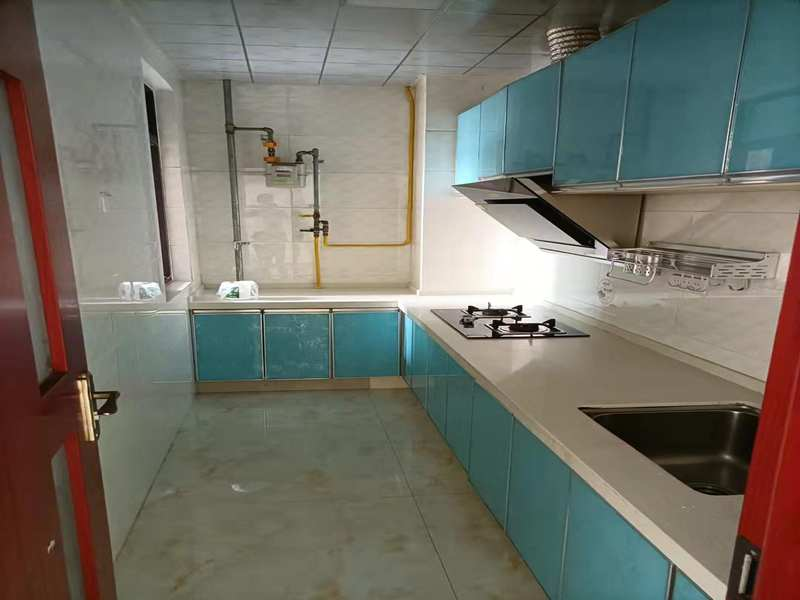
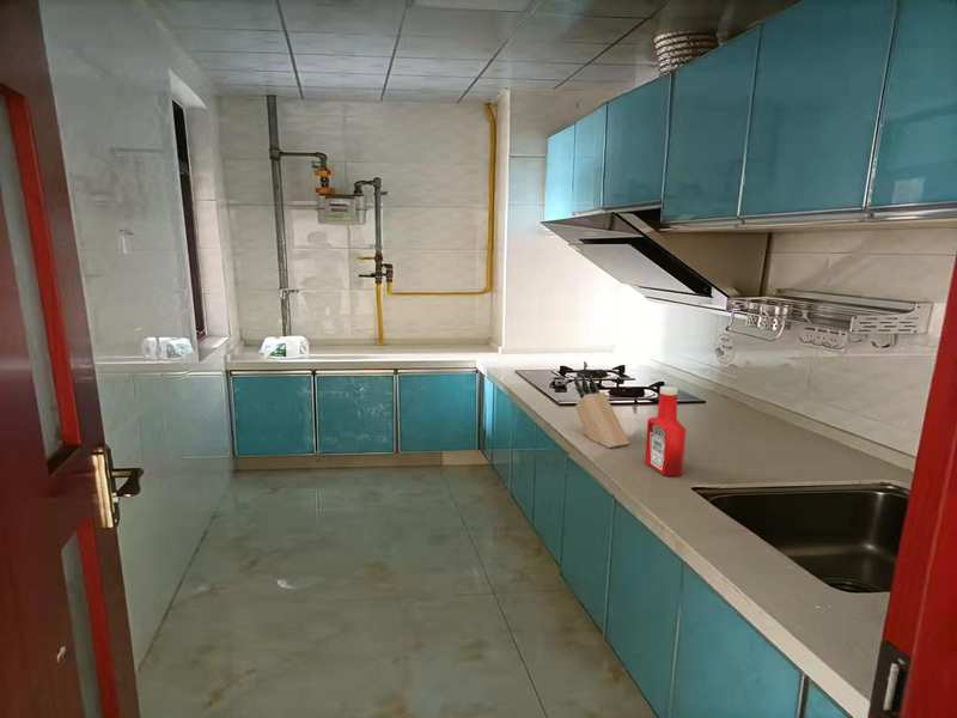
+ soap bottle (665, 427)
+ knife block (598, 408)
